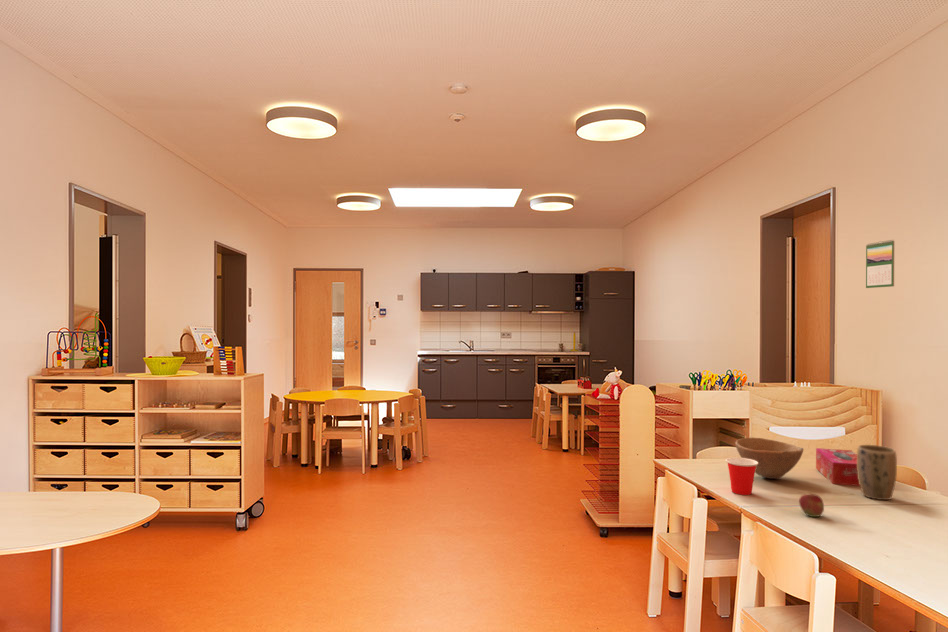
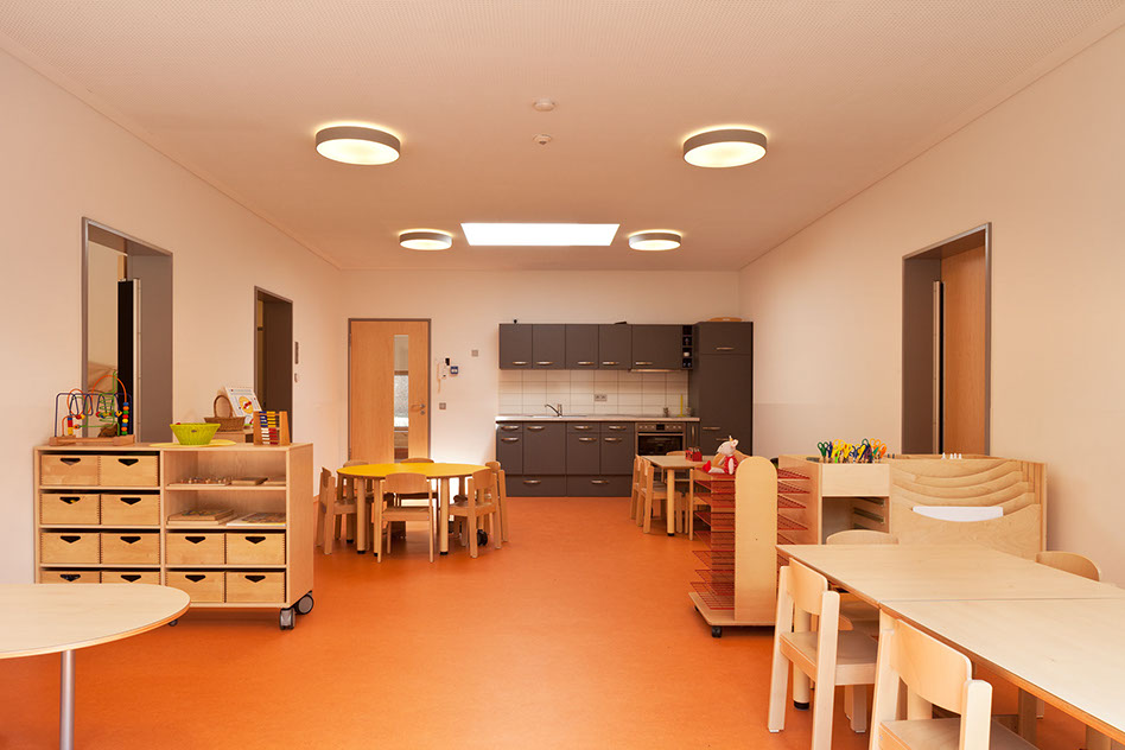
- cup (741, 476)
- bowl (768, 460)
- plant pot (876, 472)
- fruit (811, 504)
- calendar (879, 264)
- tissue box (842, 466)
